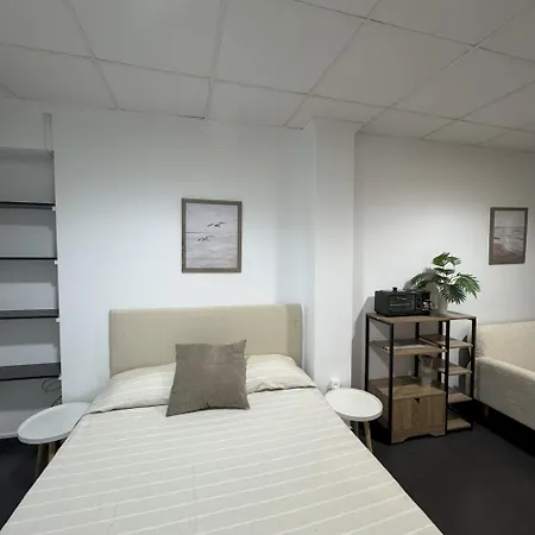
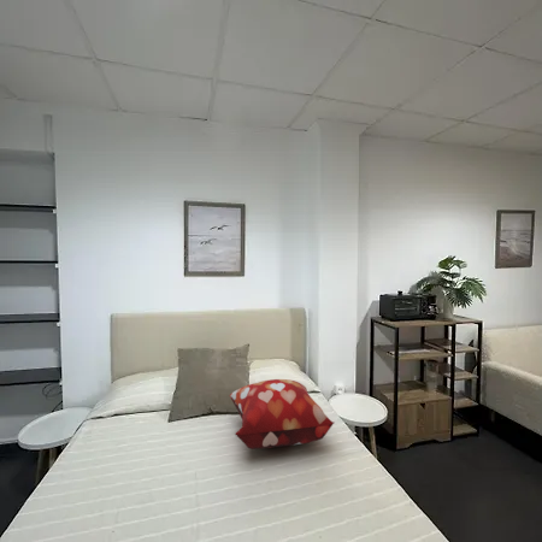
+ decorative pillow (277, 408)
